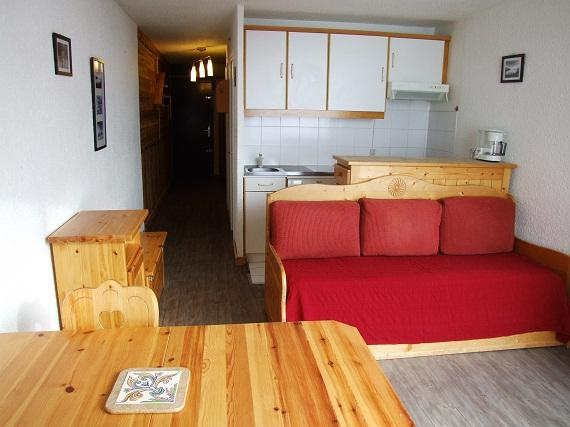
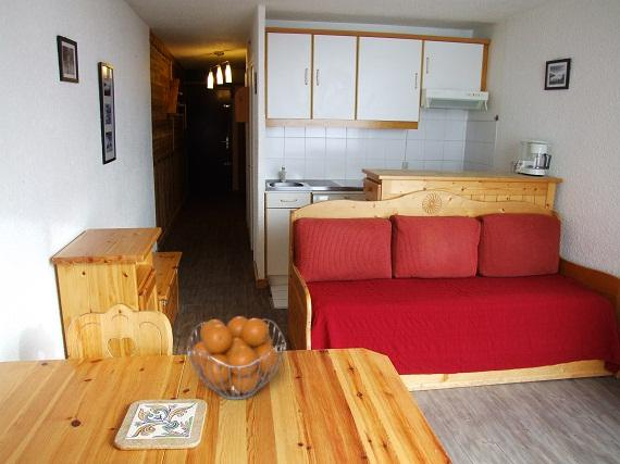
+ fruit basket (237, 355)
